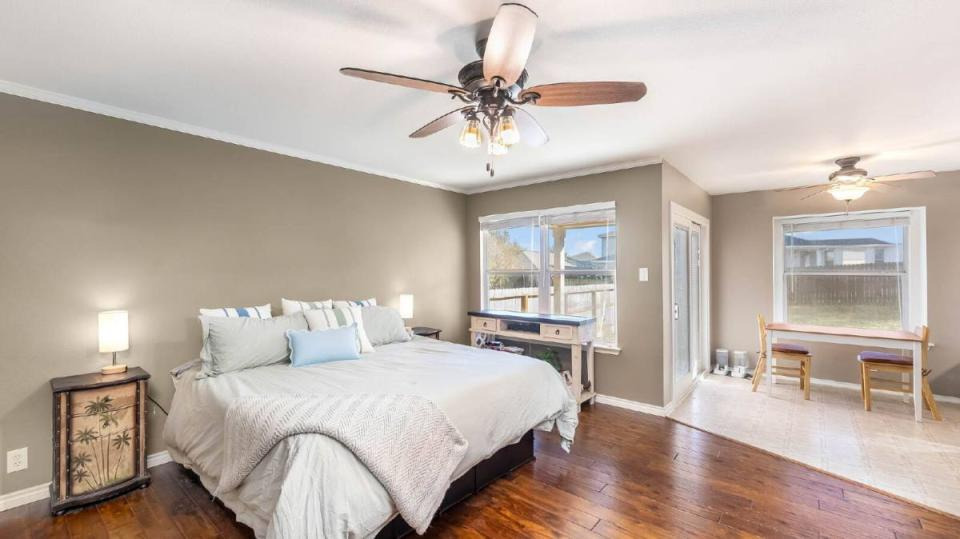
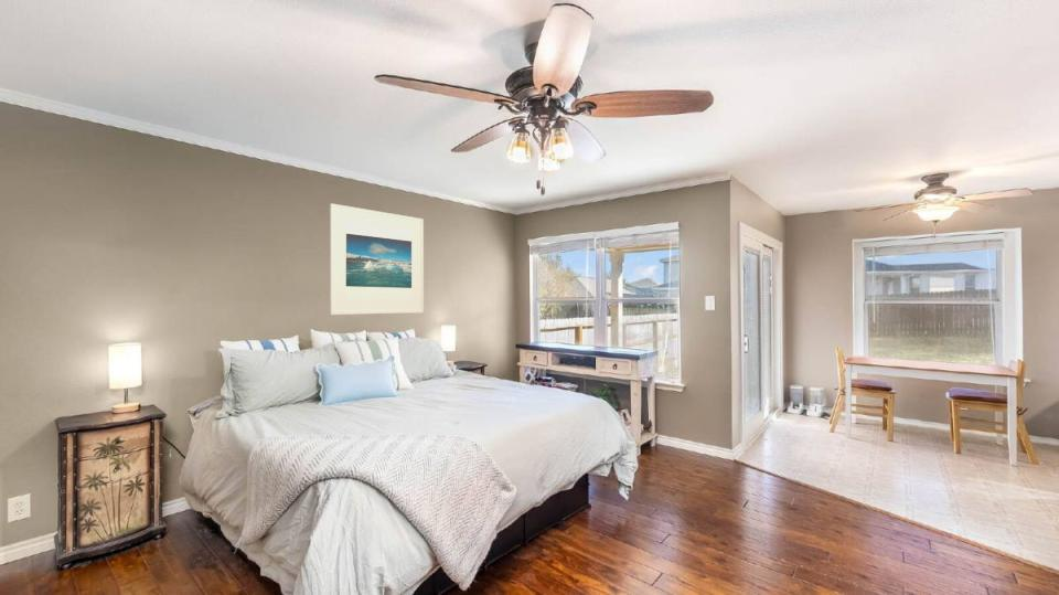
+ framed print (379, 263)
